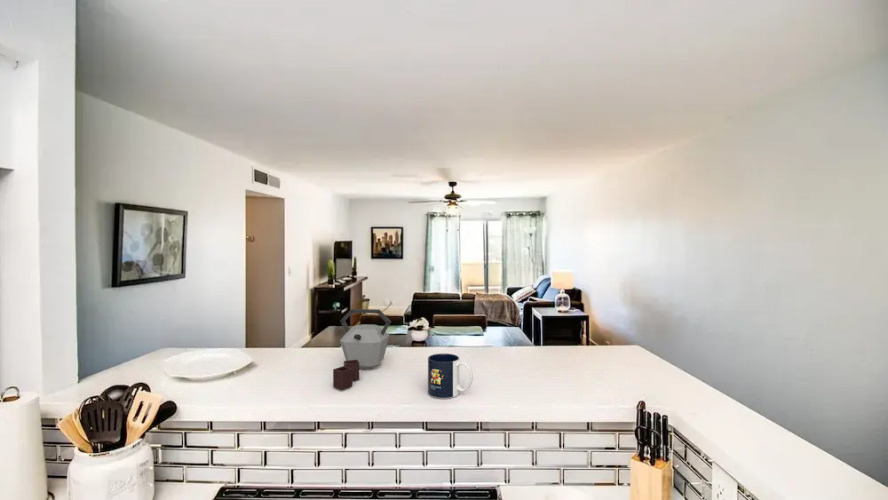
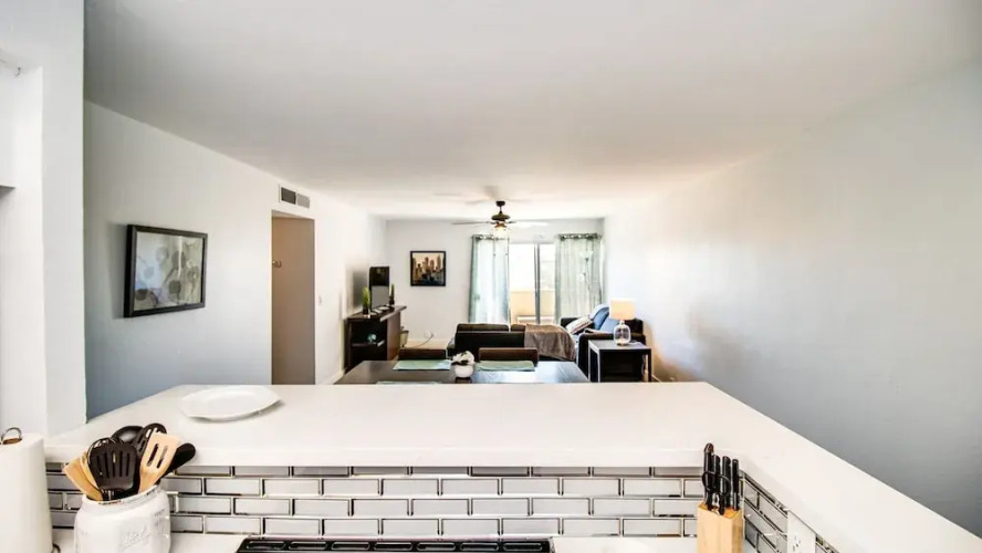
- mug (450, 375)
- kettle (357, 343)
